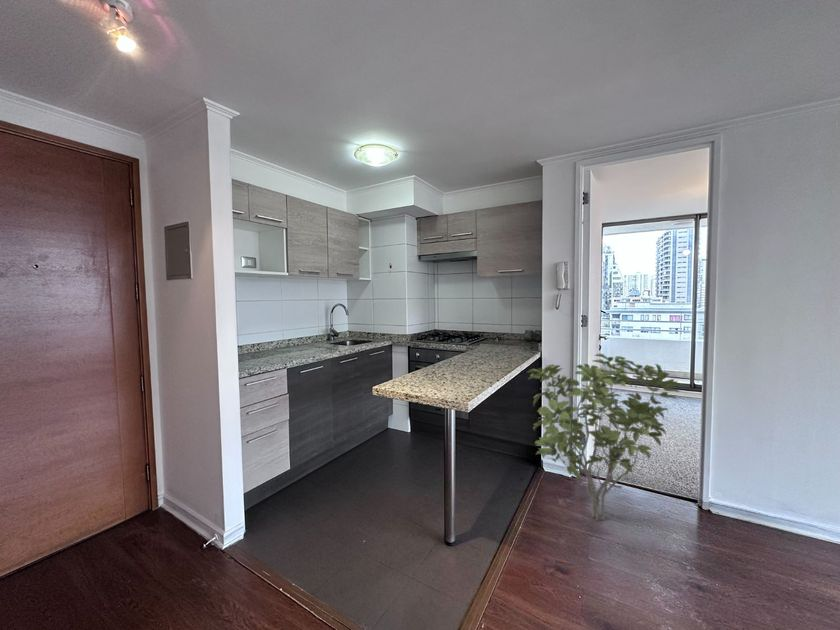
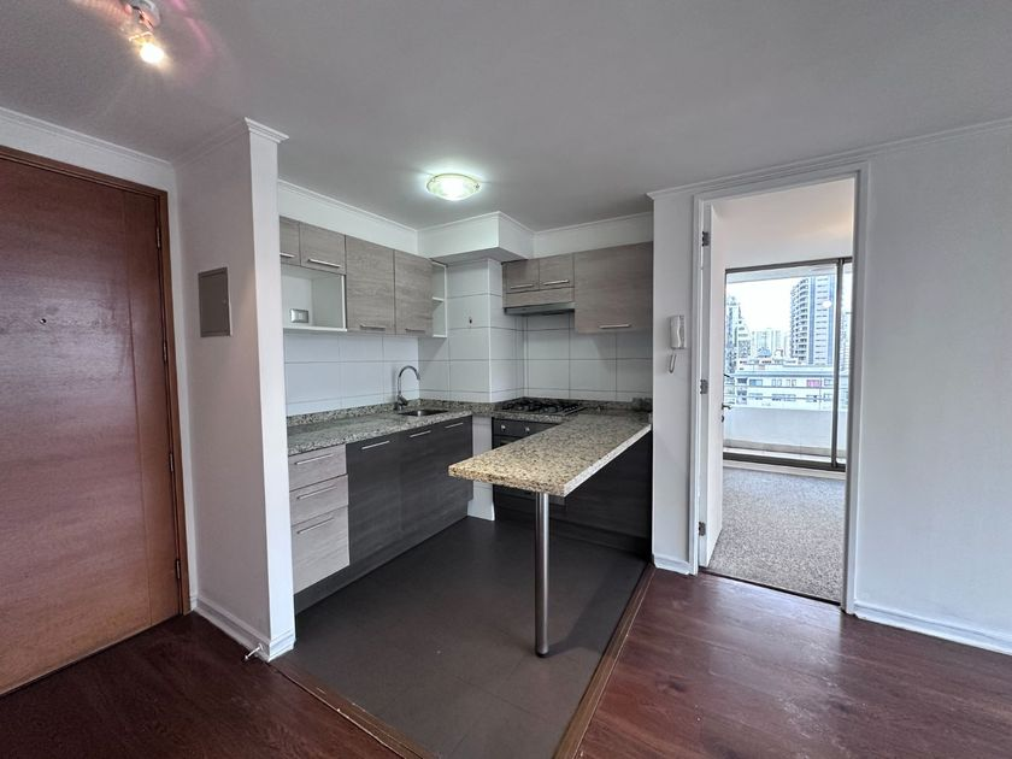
- shrub (599, 437)
